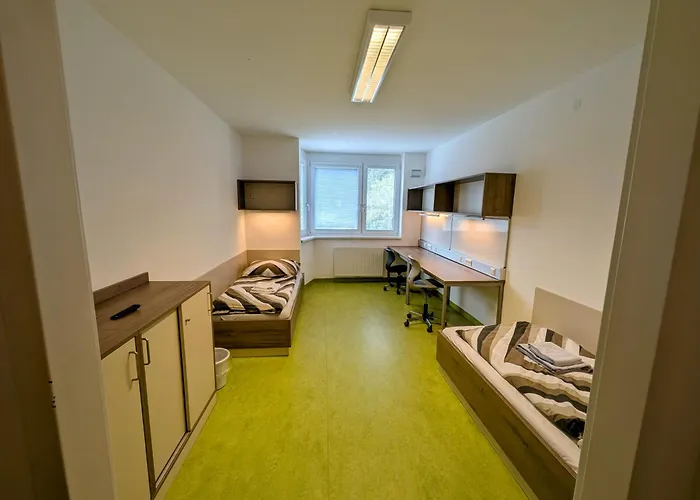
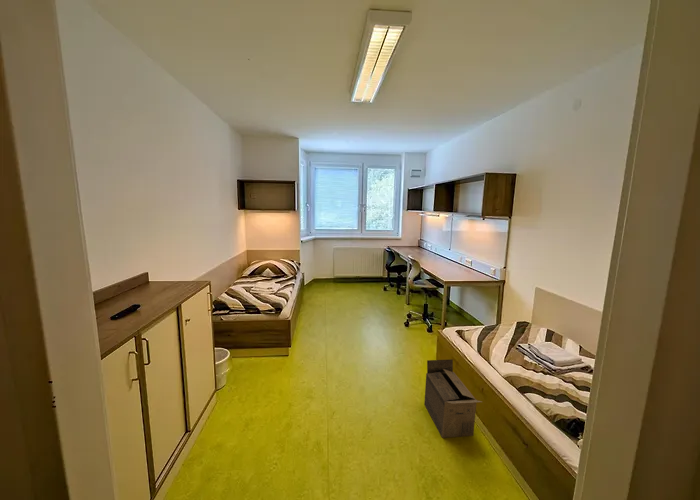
+ cardboard box (450, 399)
